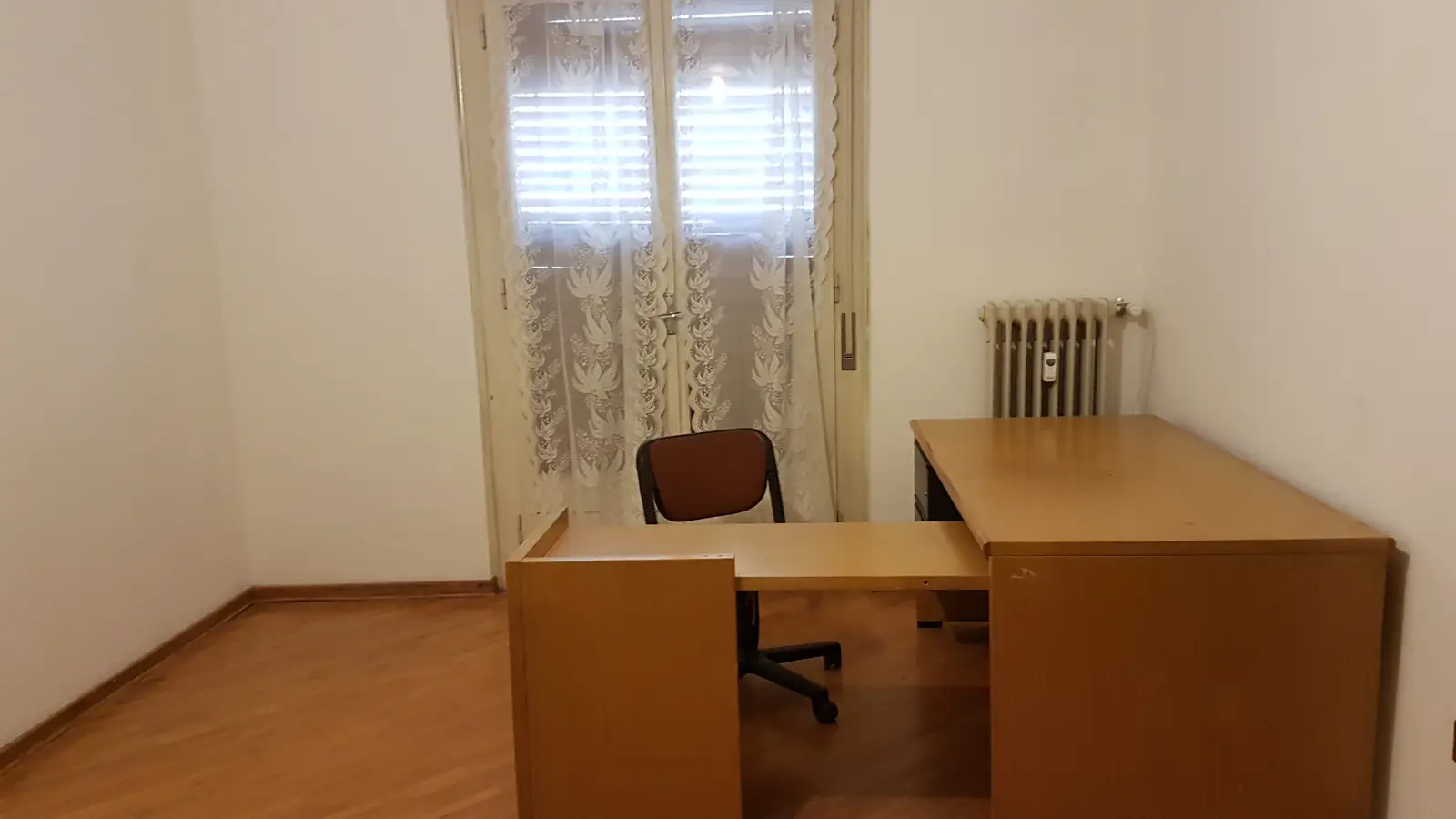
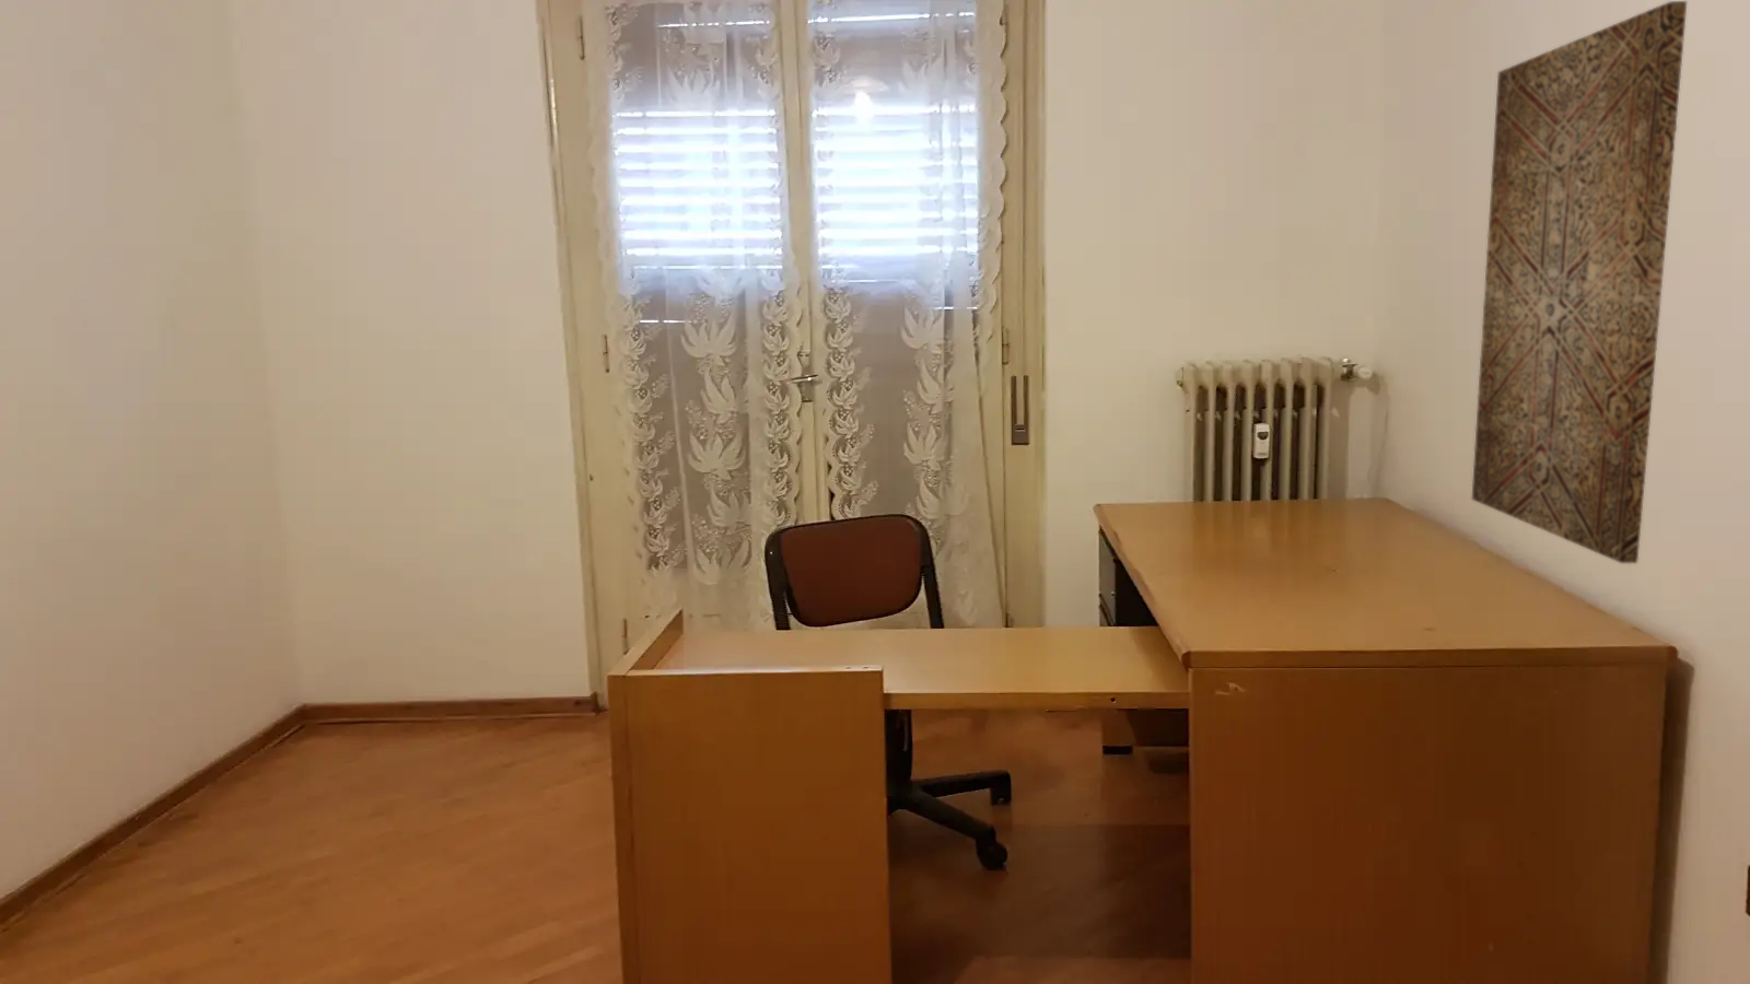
+ wall art (1561, 293)
